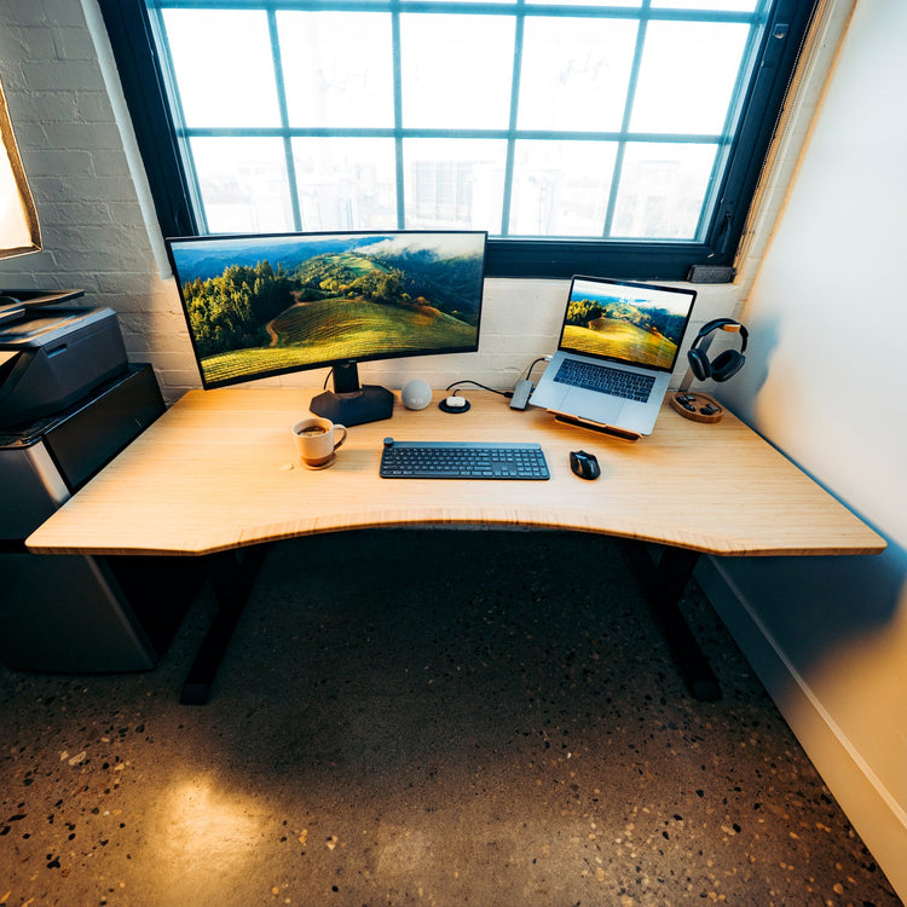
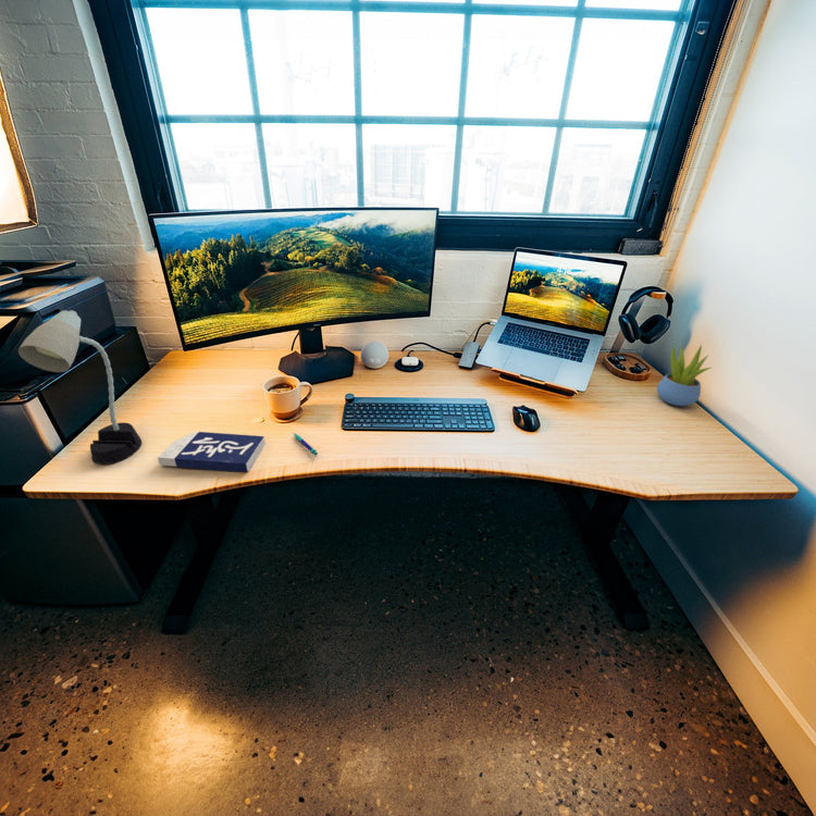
+ book (213, 450)
+ pen (305, 443)
+ desk lamp (109, 391)
+ succulent plant (684, 374)
